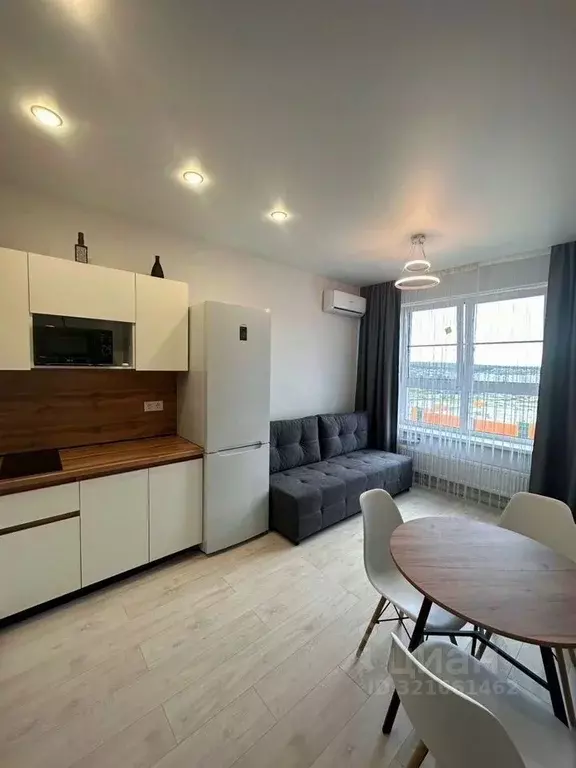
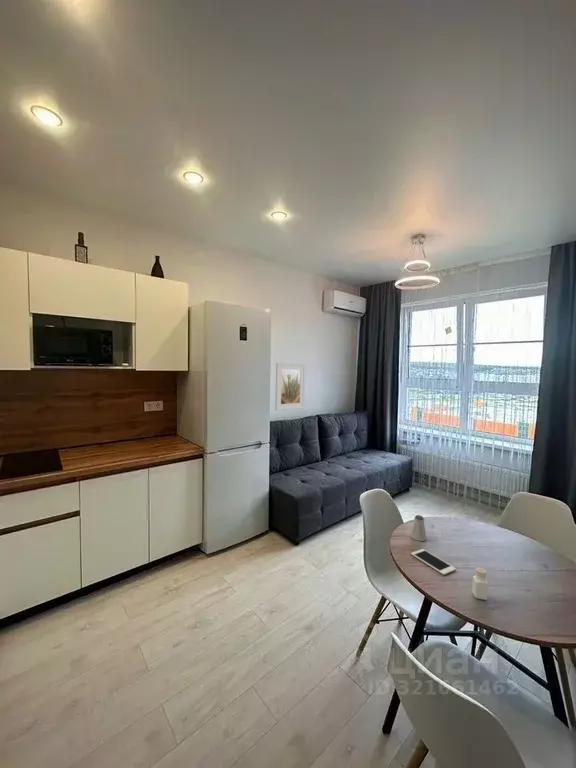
+ saltshaker (418, 526)
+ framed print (290, 386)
+ cell phone (432, 561)
+ pepper shaker (480, 583)
